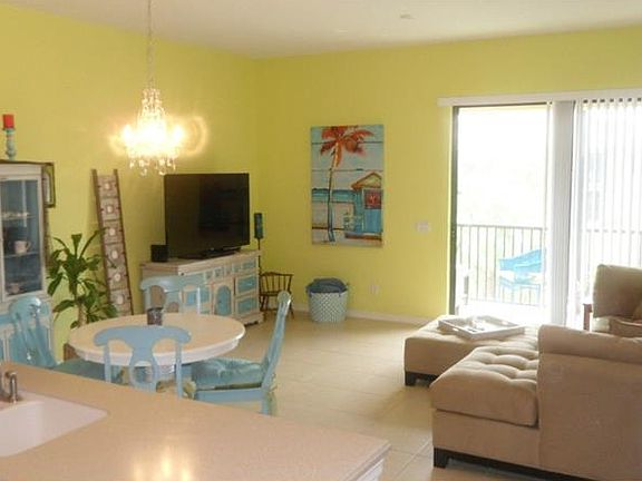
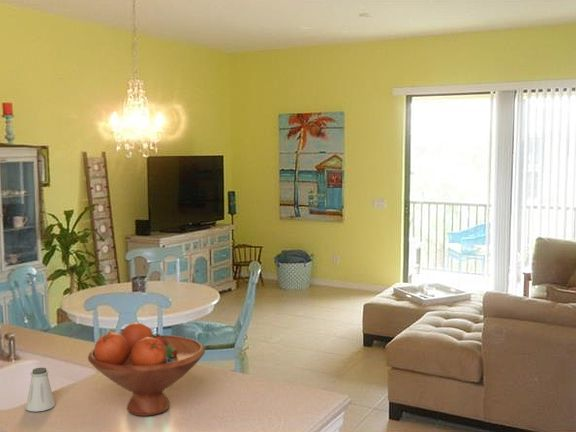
+ fruit bowl (147, 368)
+ saltshaker (39, 387)
